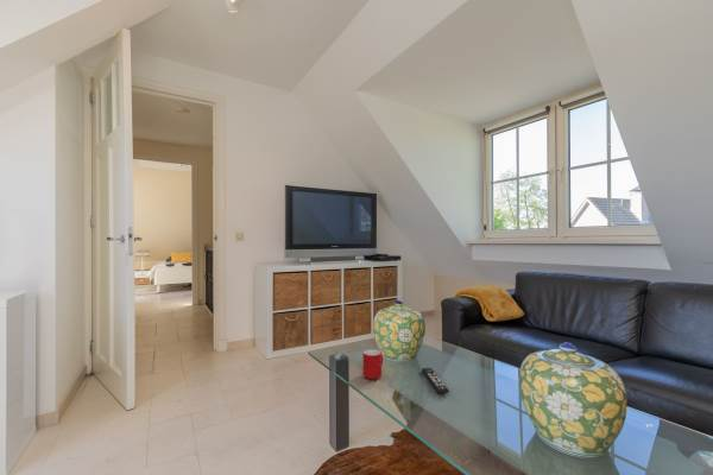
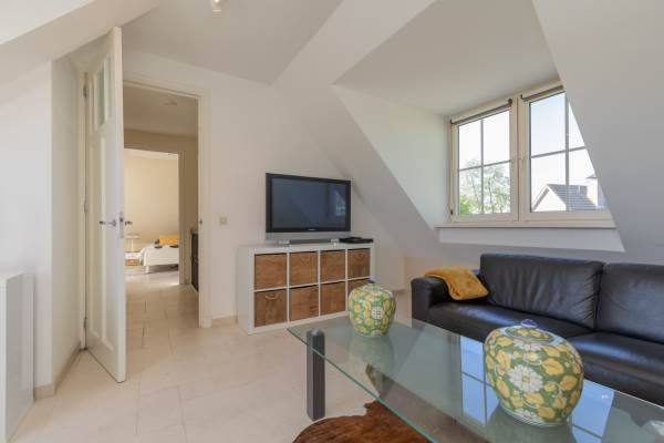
- cup (374, 362)
- remote control (434, 379)
